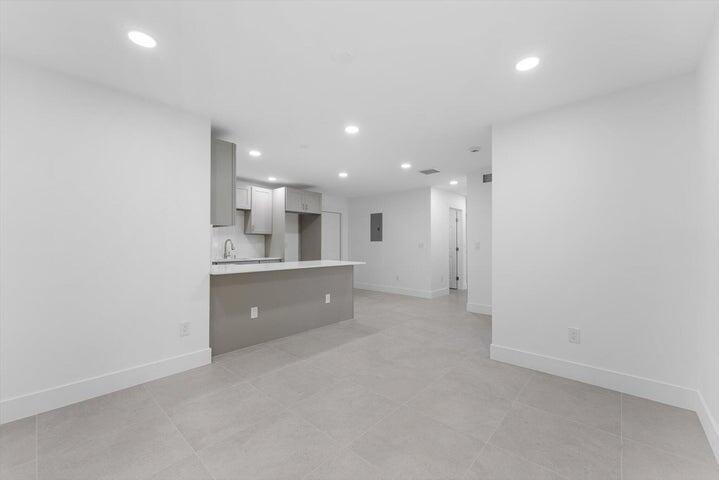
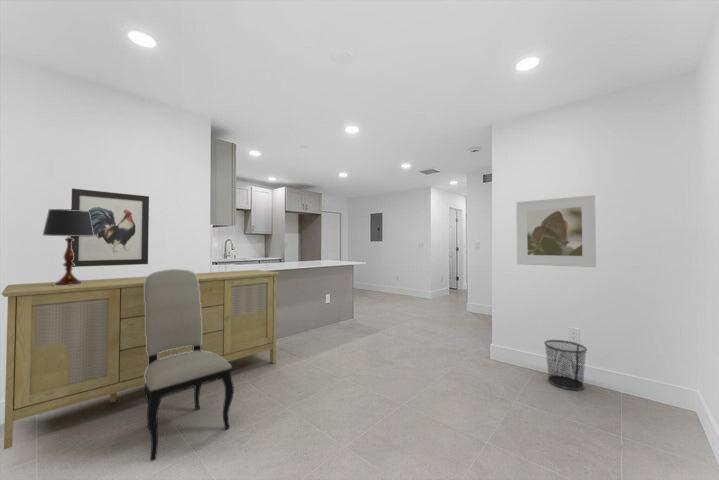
+ dining chair (181, 347)
+ wall art (112, 229)
+ waste bin (565, 363)
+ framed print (553, 232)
+ sideboard (172, 349)
+ table lamp (69, 247)
